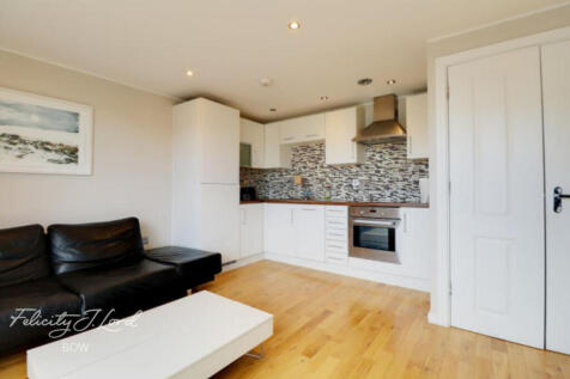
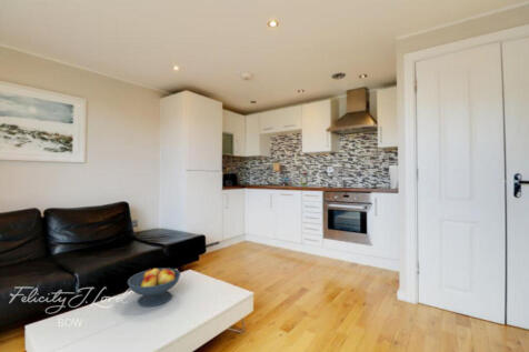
+ fruit bowl (154, 283)
